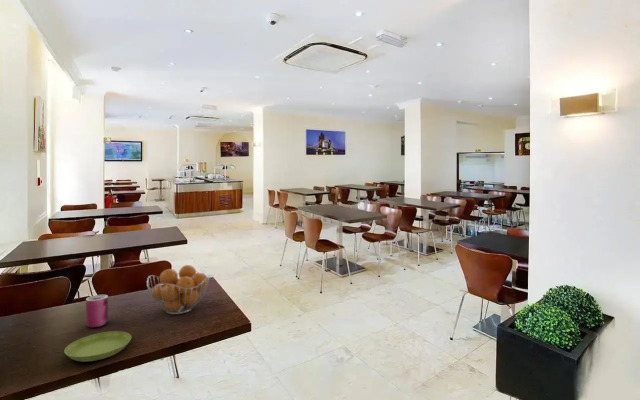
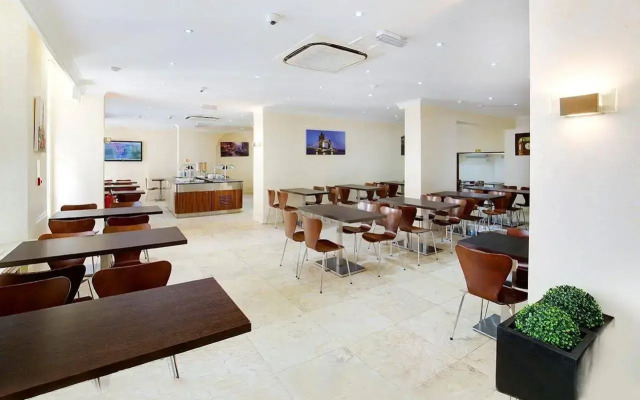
- can (97, 310)
- fruit basket (179, 288)
- saucer (99, 346)
